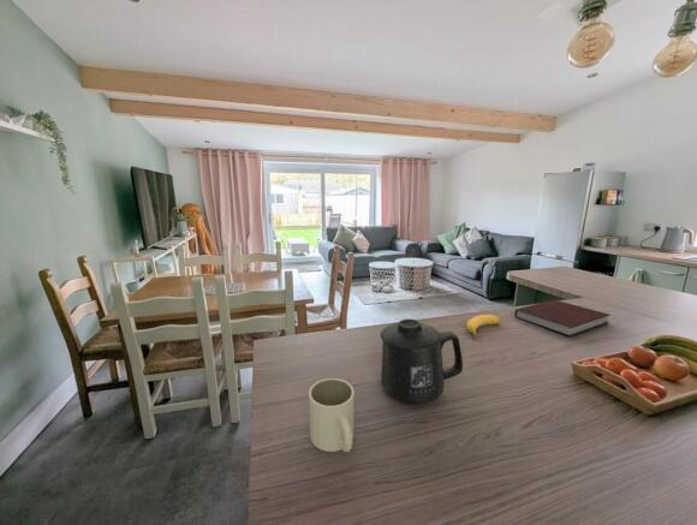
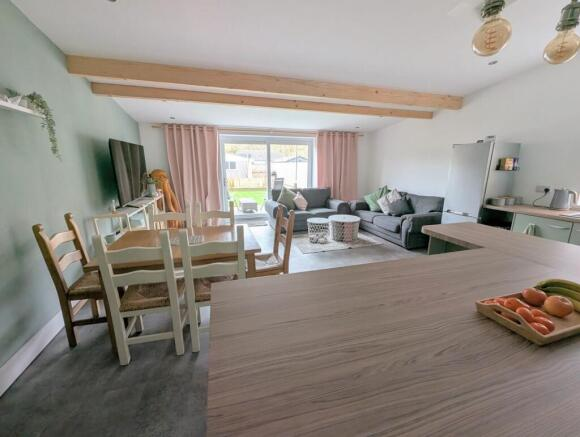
- mug (417, 354)
- mug (335, 418)
- notebook (561, 315)
- banana (483, 323)
